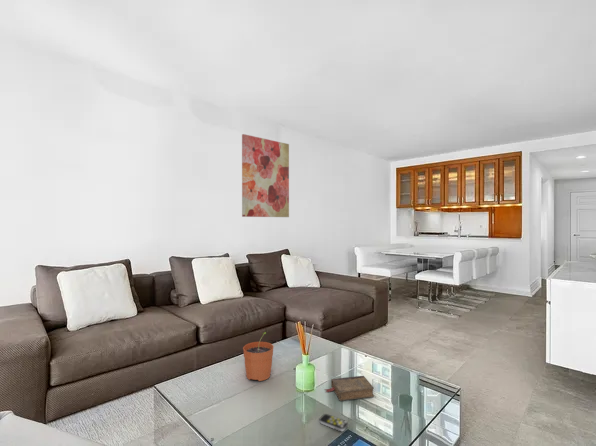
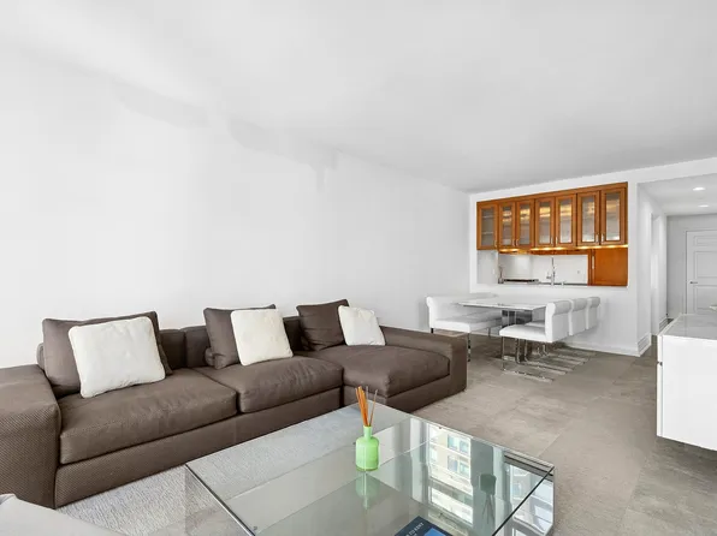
- book (347, 387)
- remote control (333, 422)
- wall art (266, 178)
- plant pot (258, 354)
